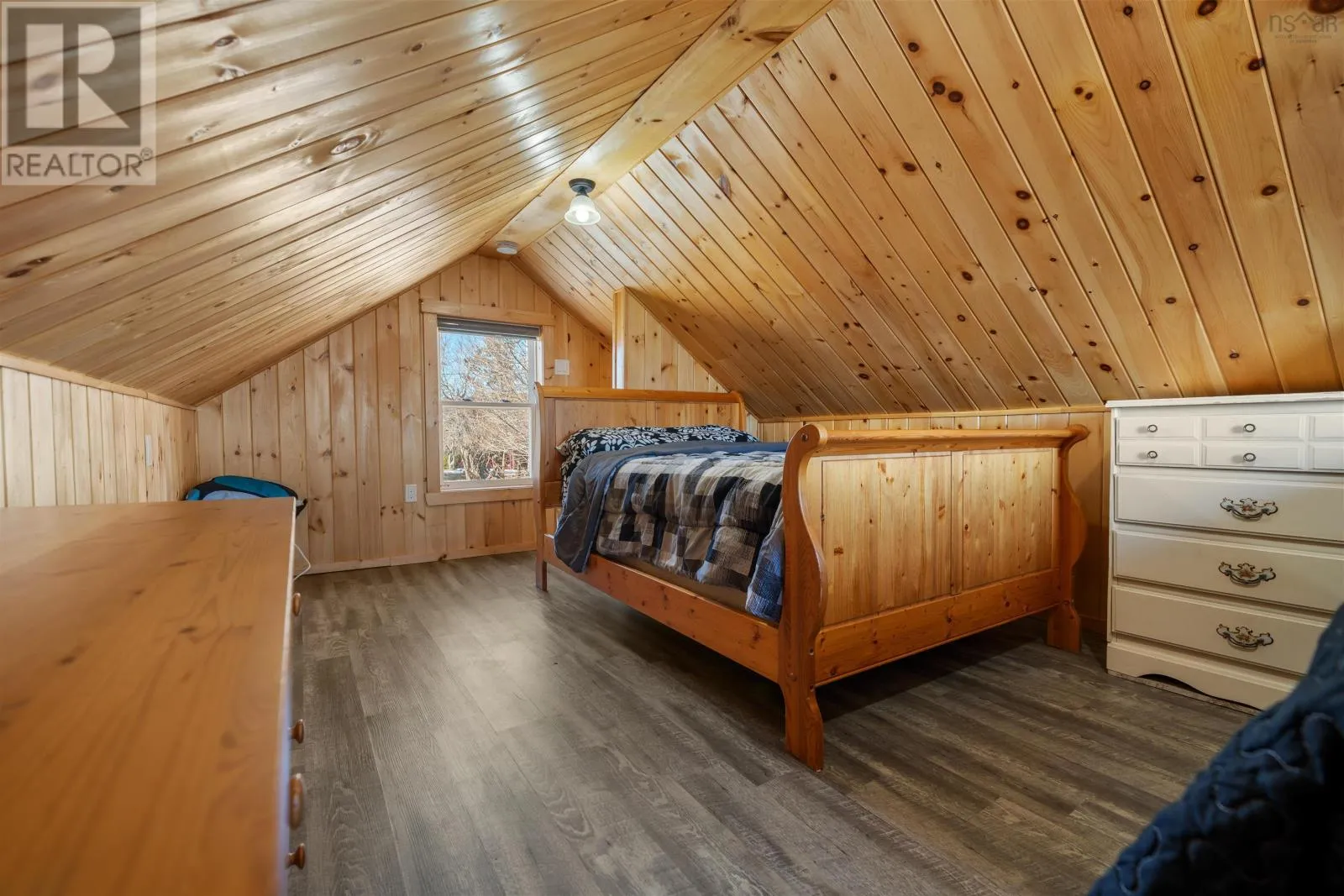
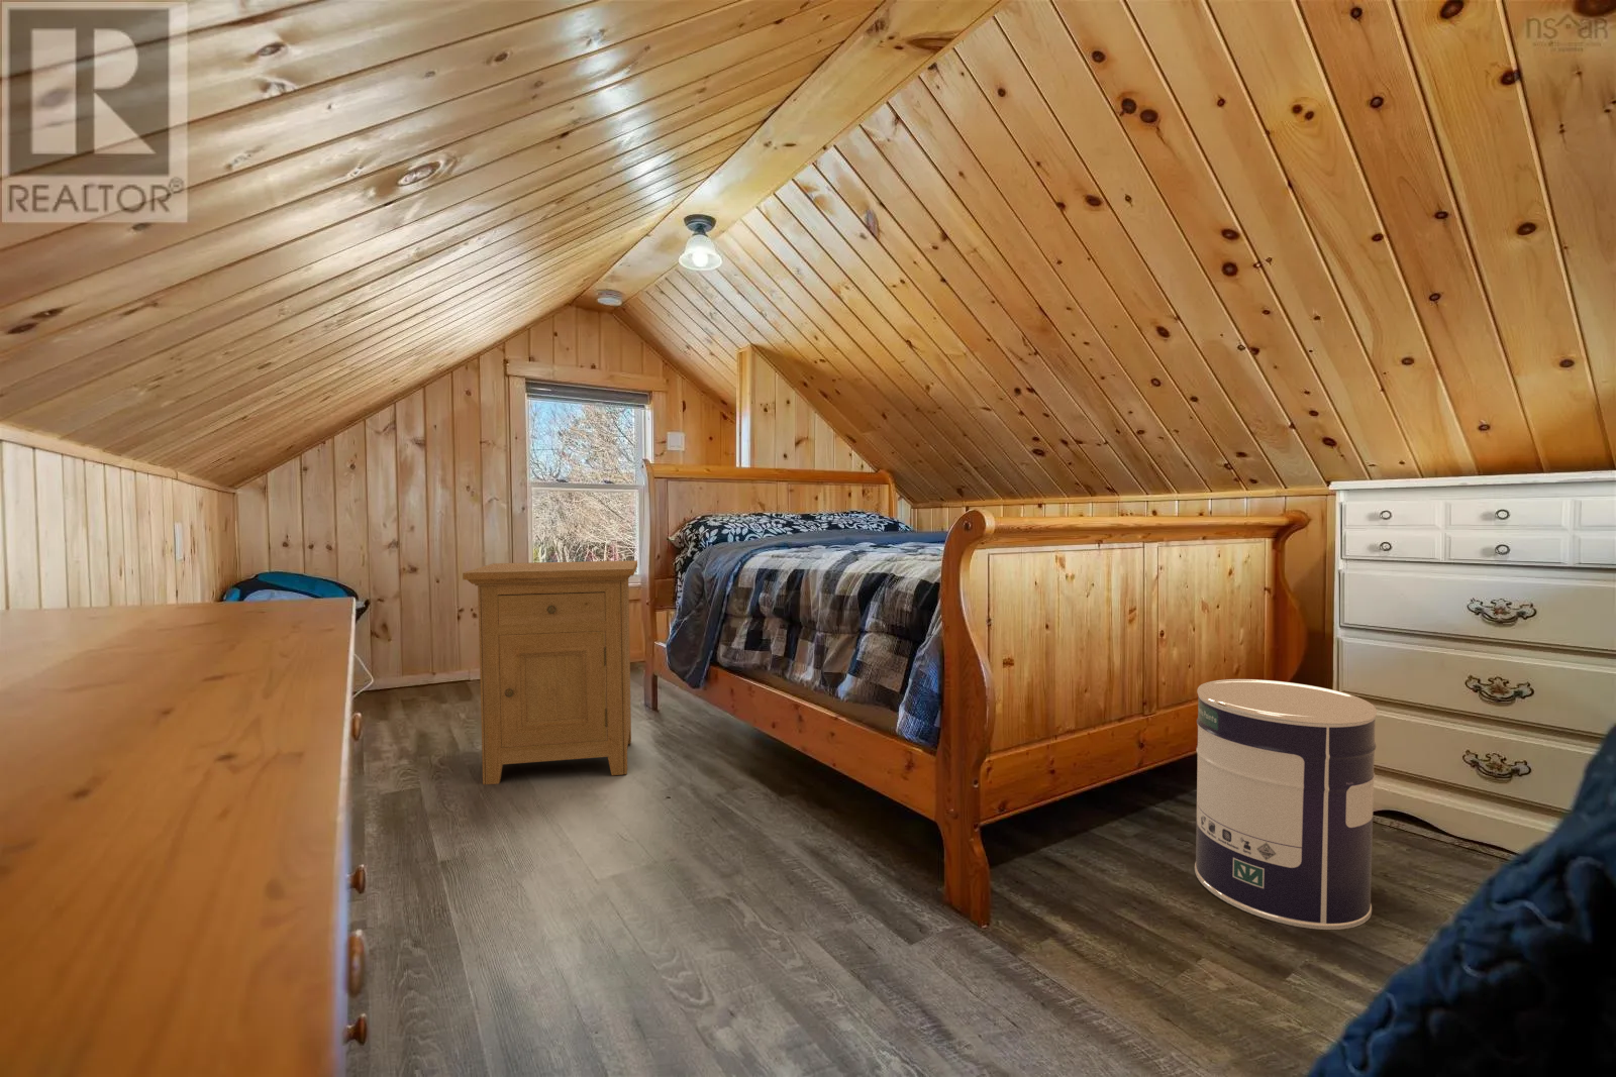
+ paint can (1279, 791)
+ nightstand (560, 665)
